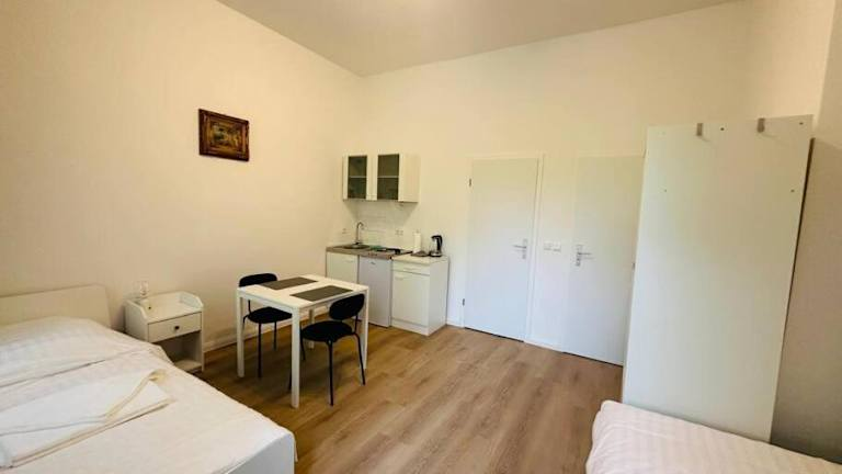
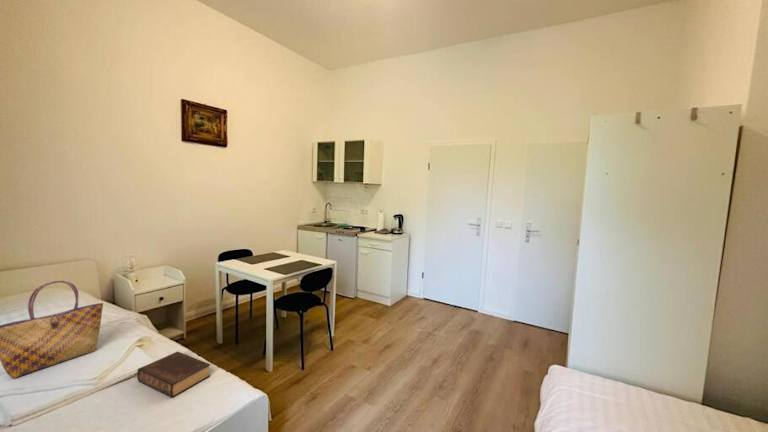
+ tote bag (54, 321)
+ book (174, 372)
